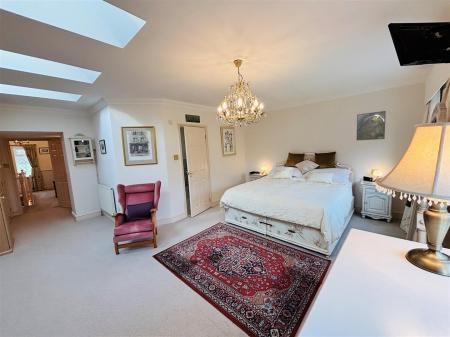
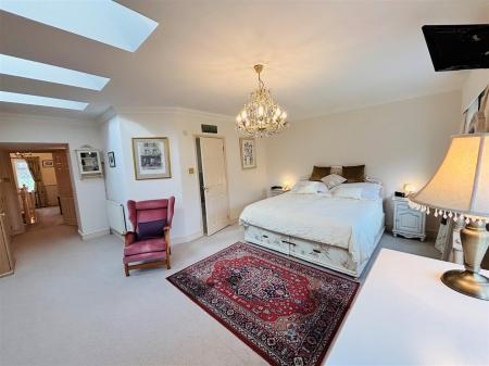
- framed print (370, 126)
